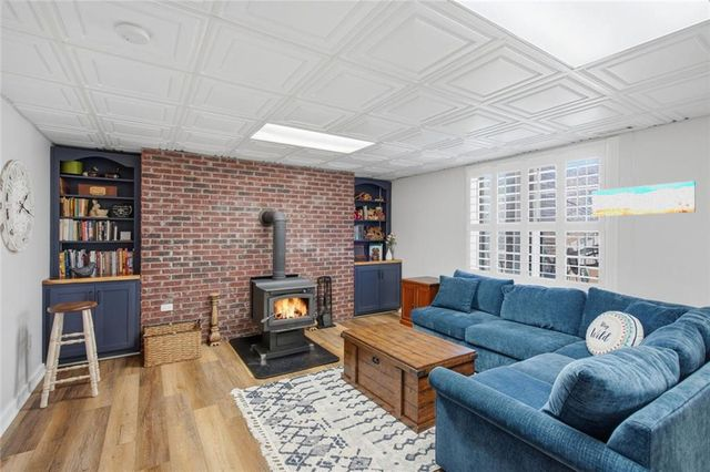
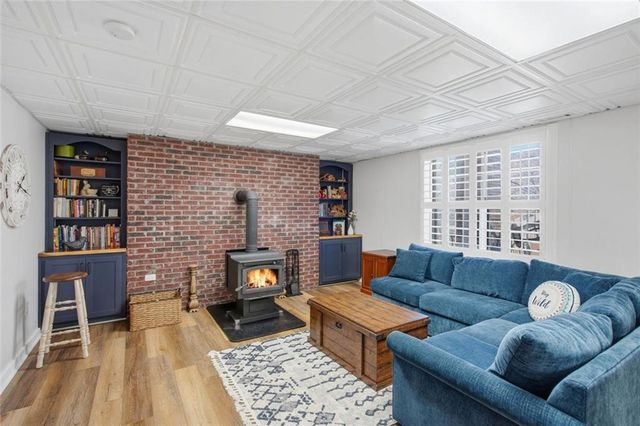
- wall art (638, 201)
